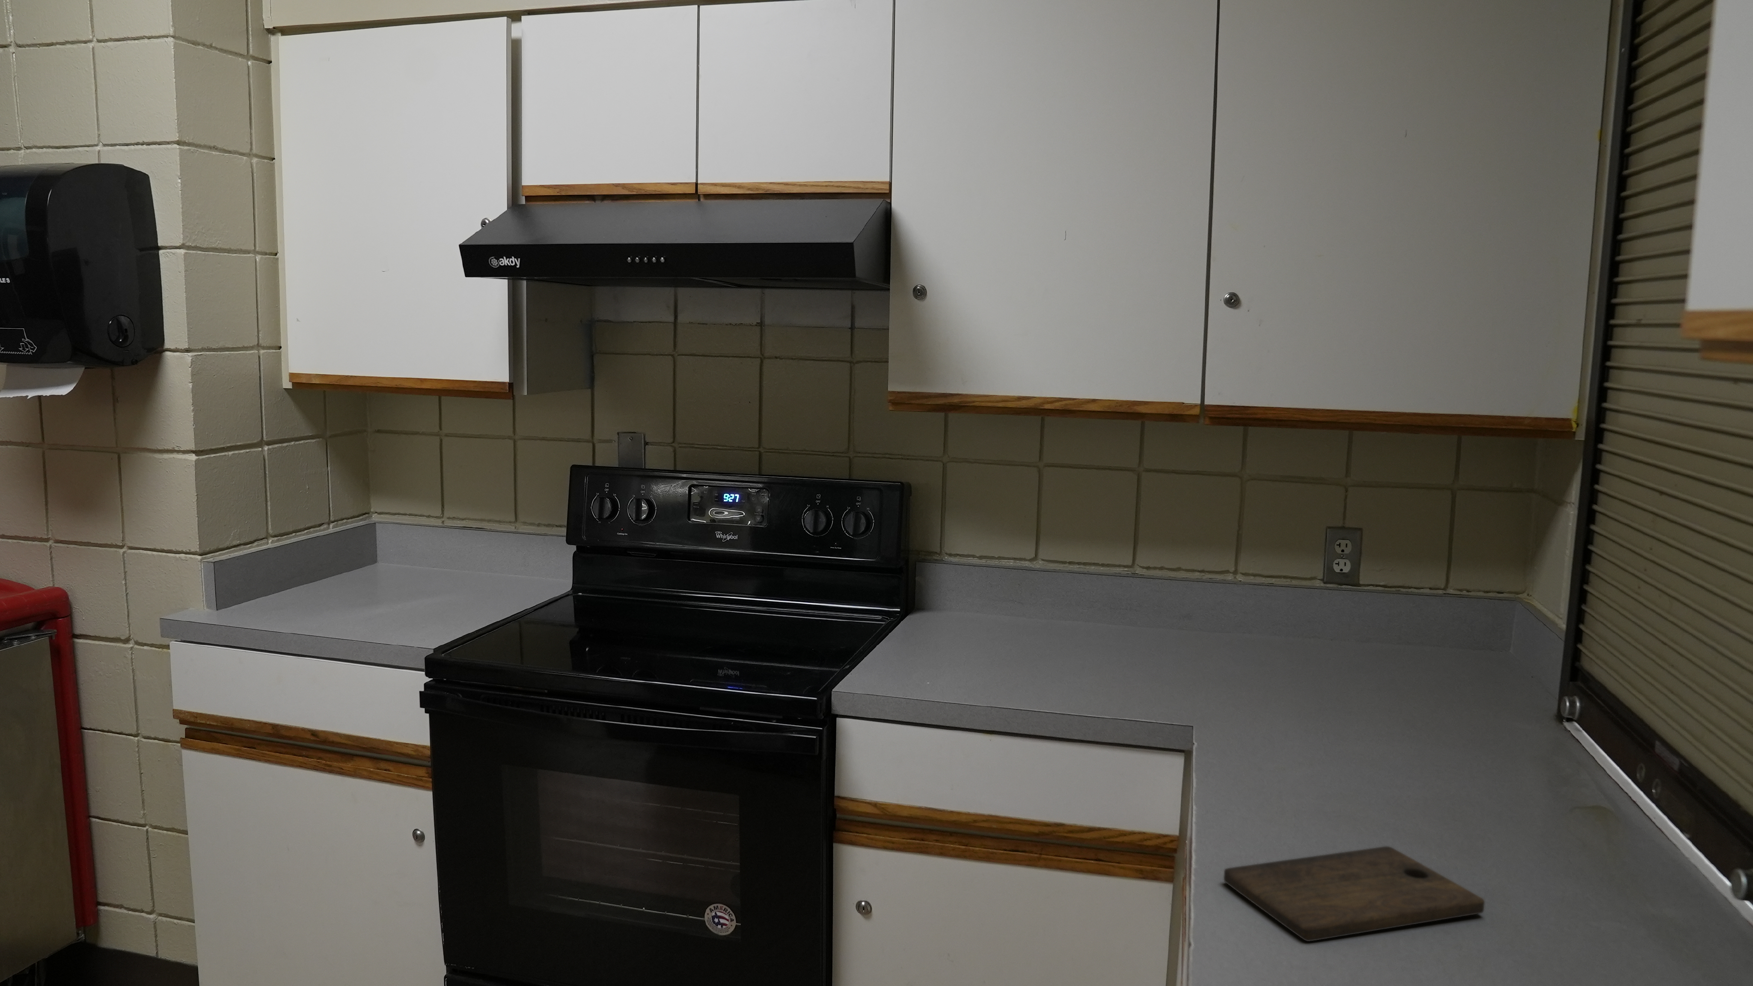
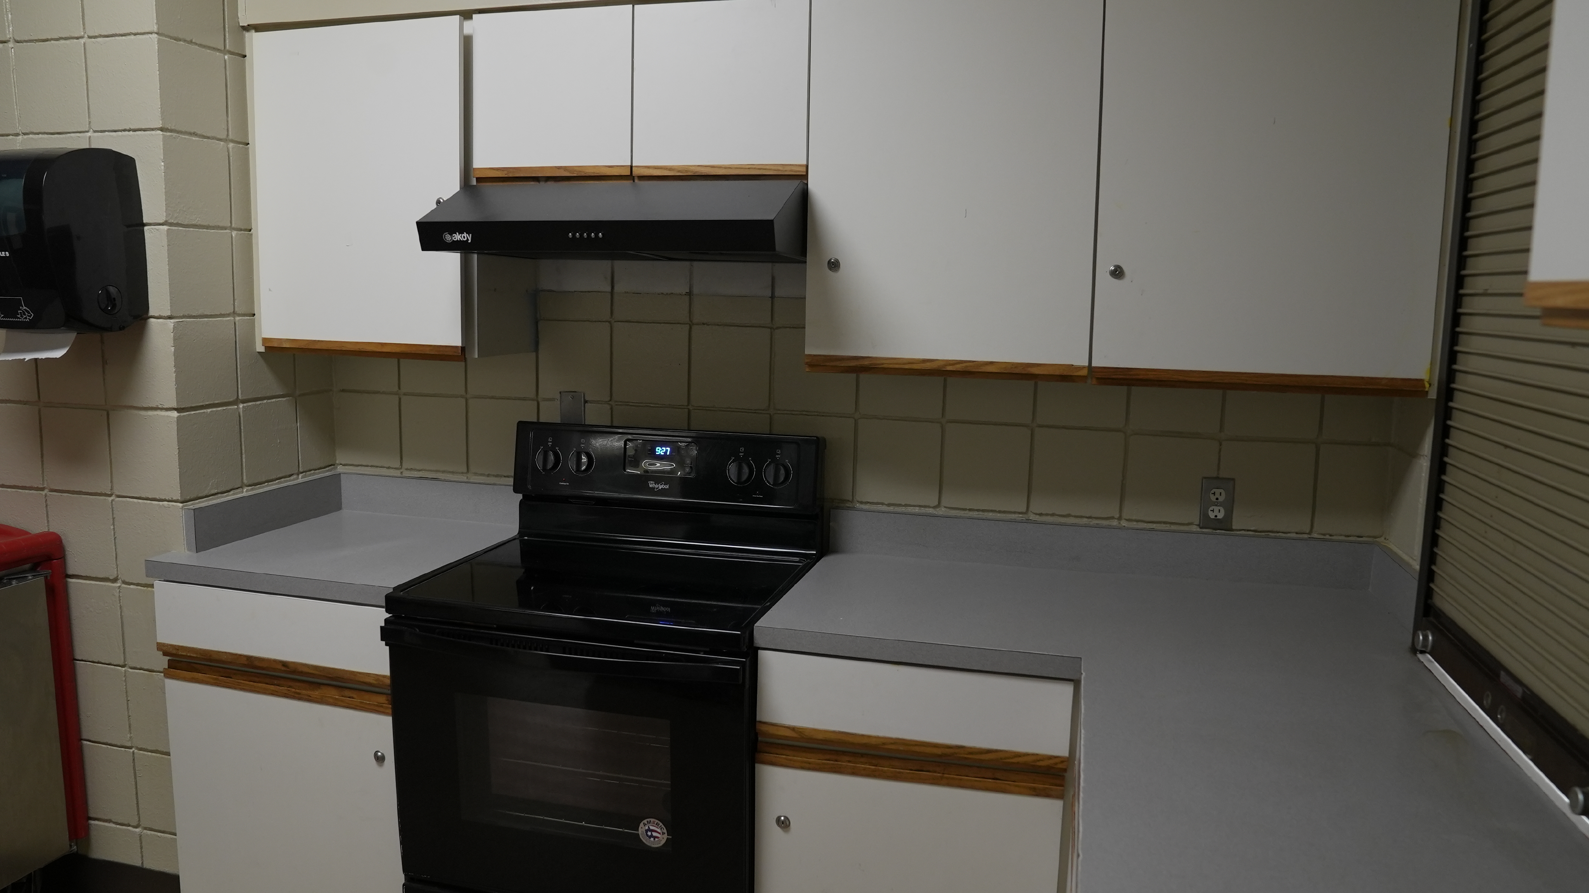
- cutting board (1351, 890)
